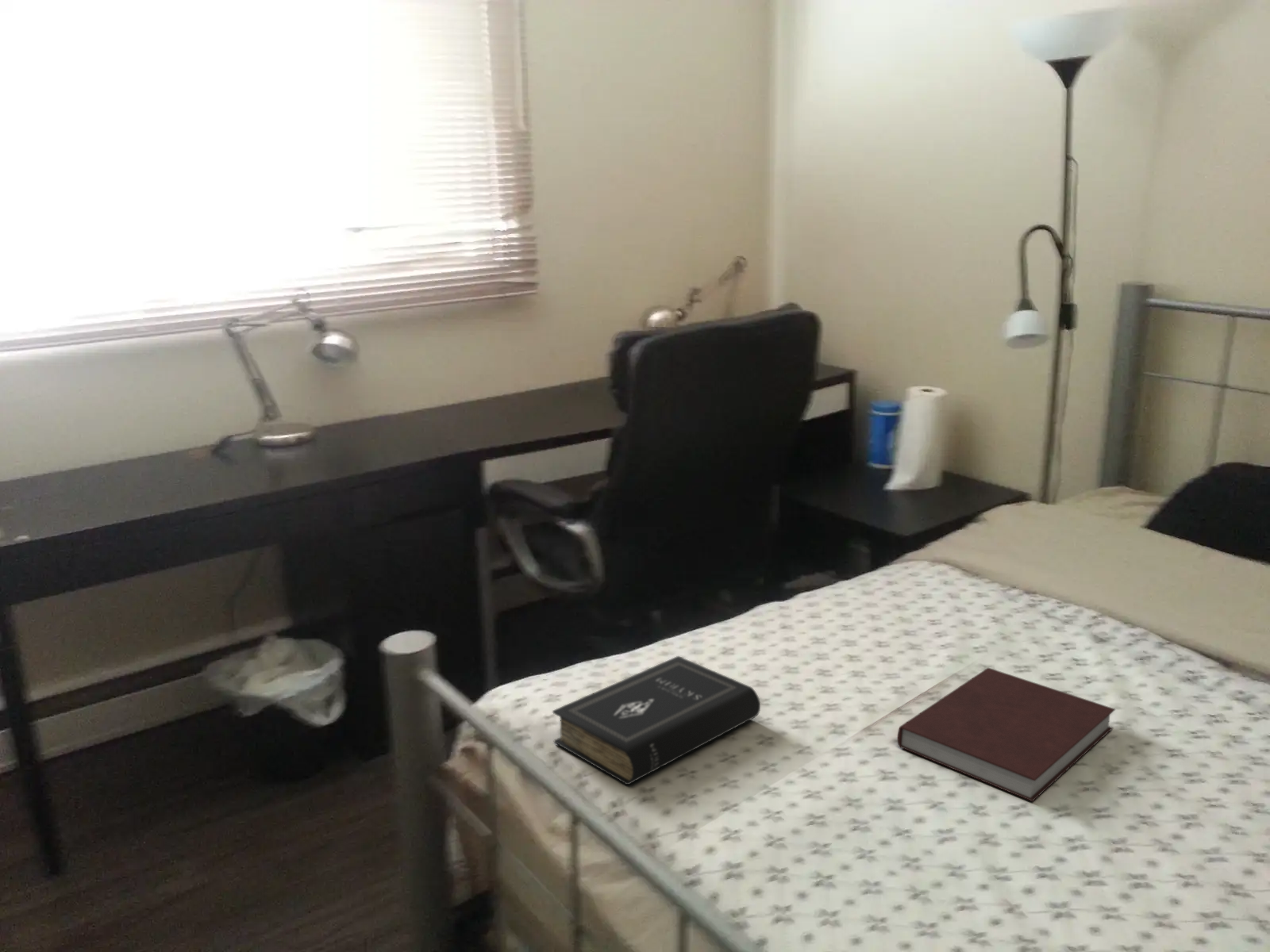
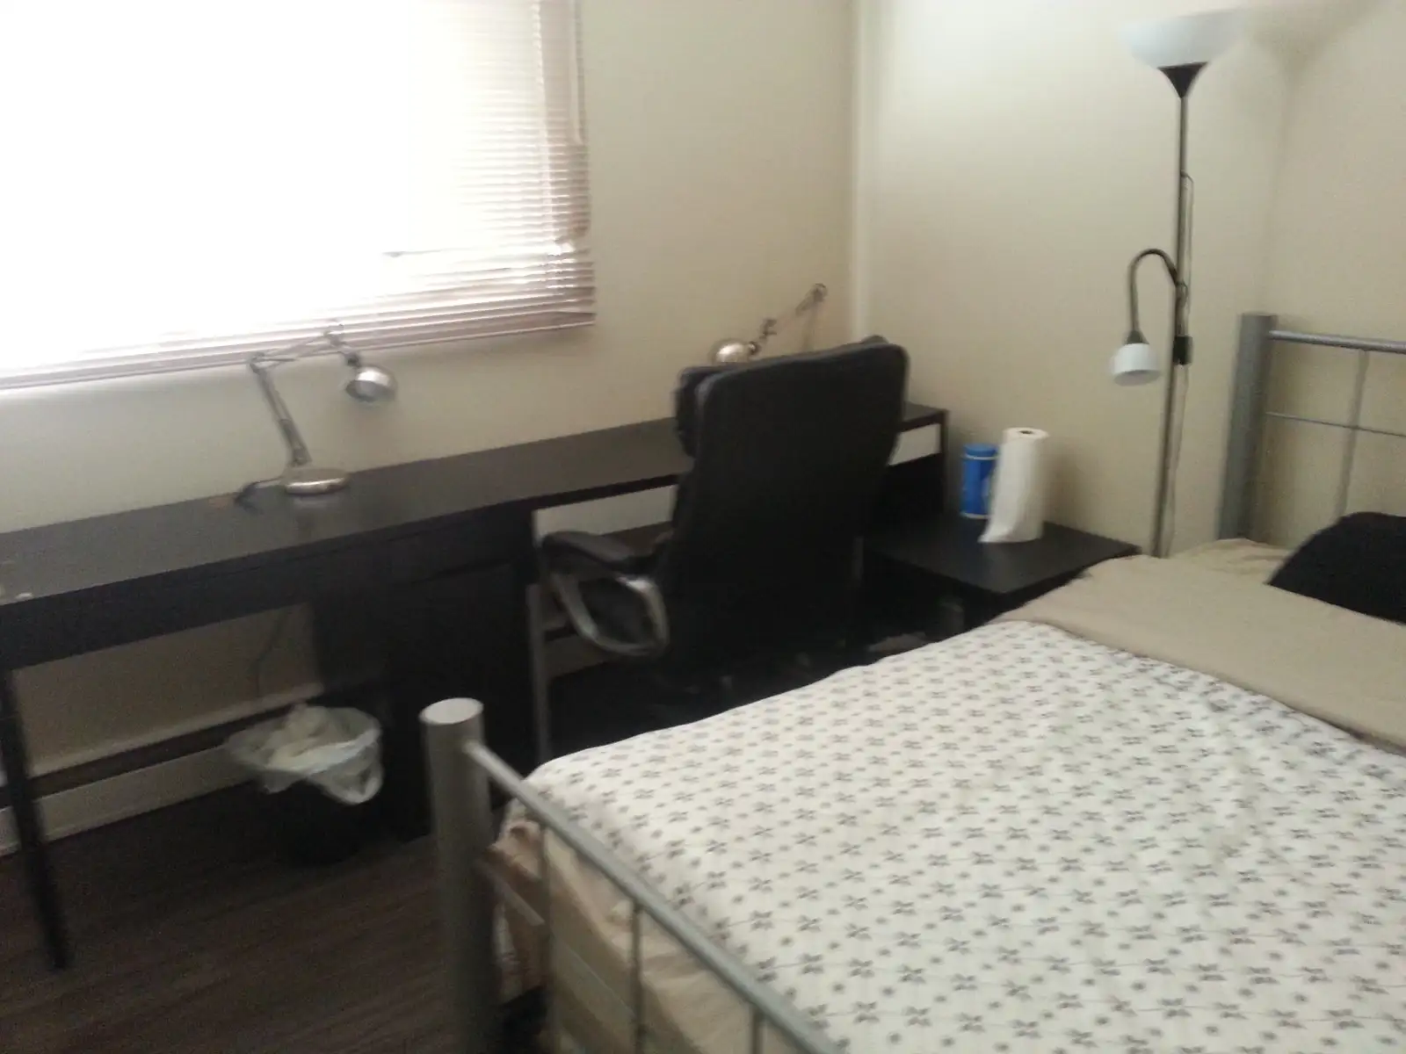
- book (649, 712)
- notebook (1007, 727)
